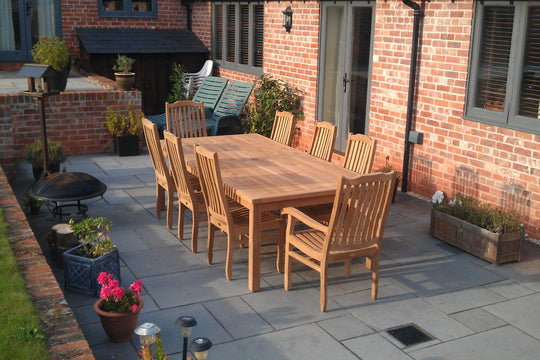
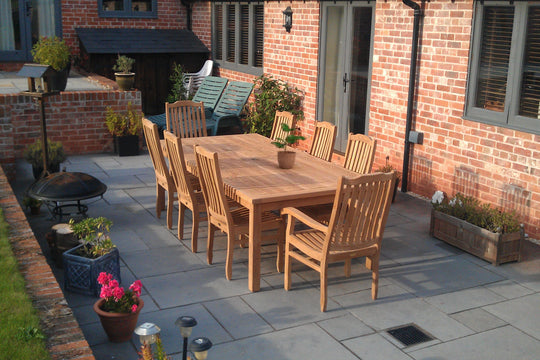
+ potted plant (286, 145)
